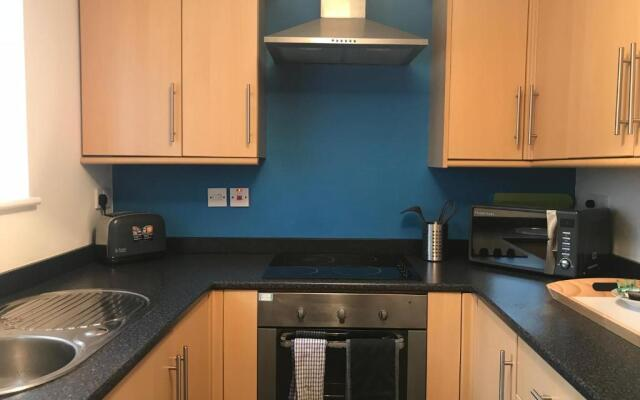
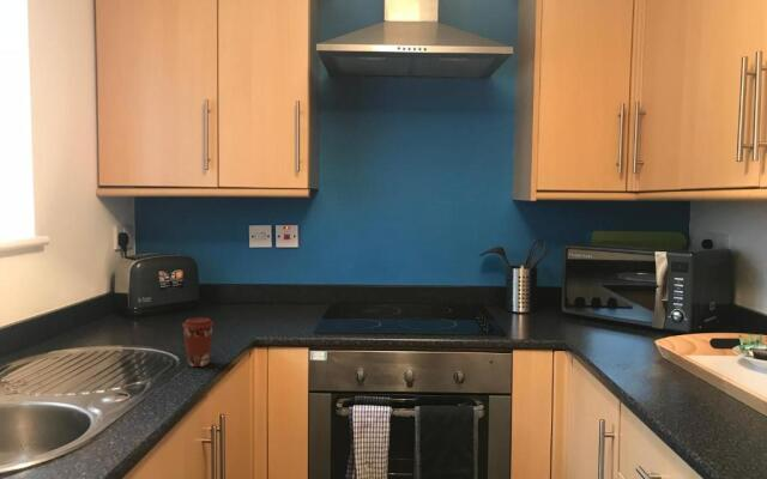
+ coffee cup (198, 341)
